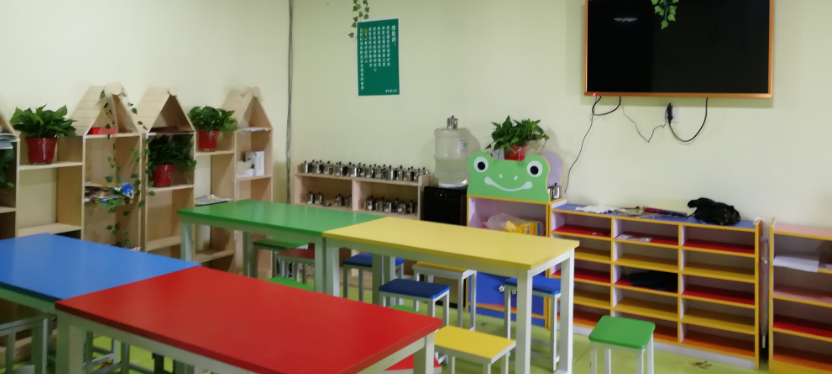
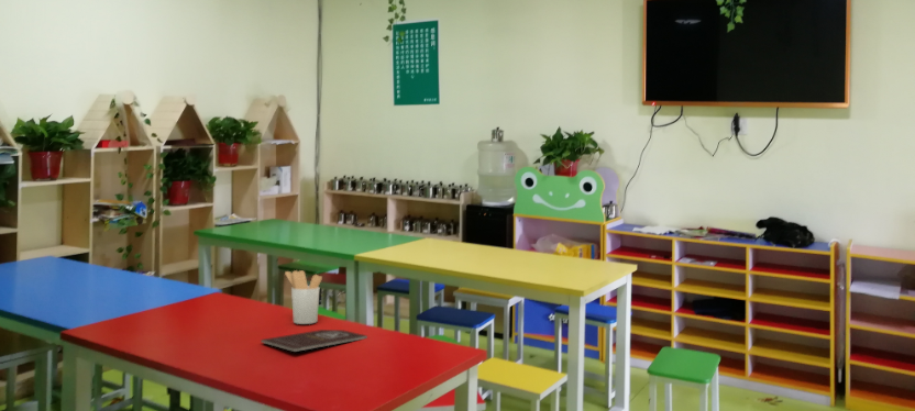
+ utensil holder (301, 295)
+ book (315, 338)
